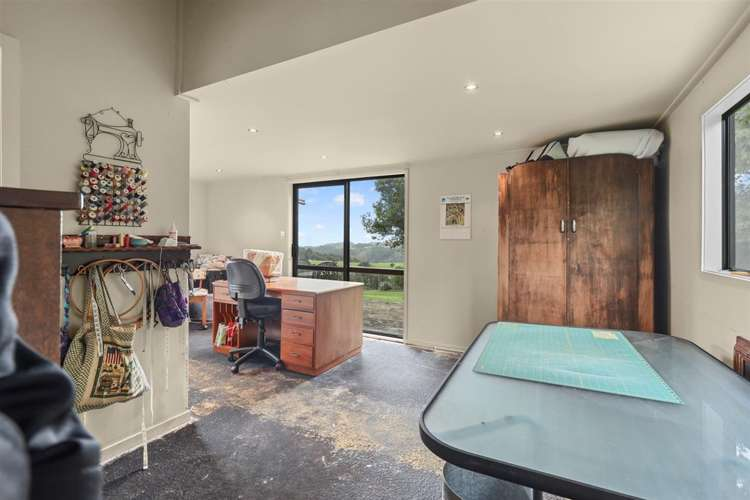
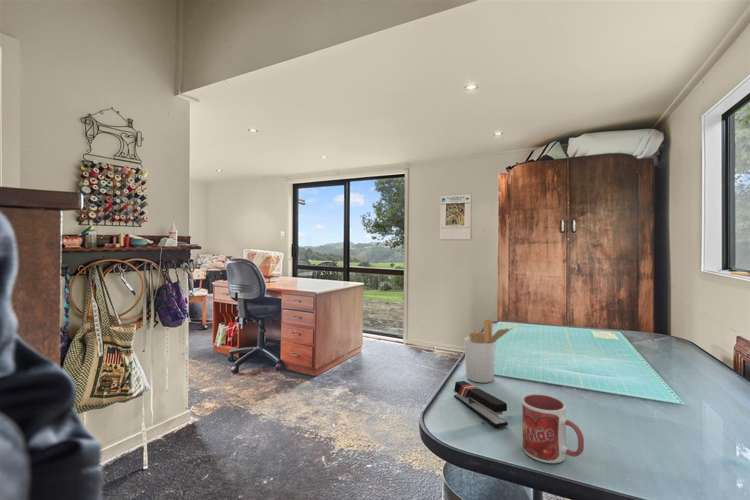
+ stapler (478, 399)
+ mug (551, 431)
+ utensil holder (487, 351)
